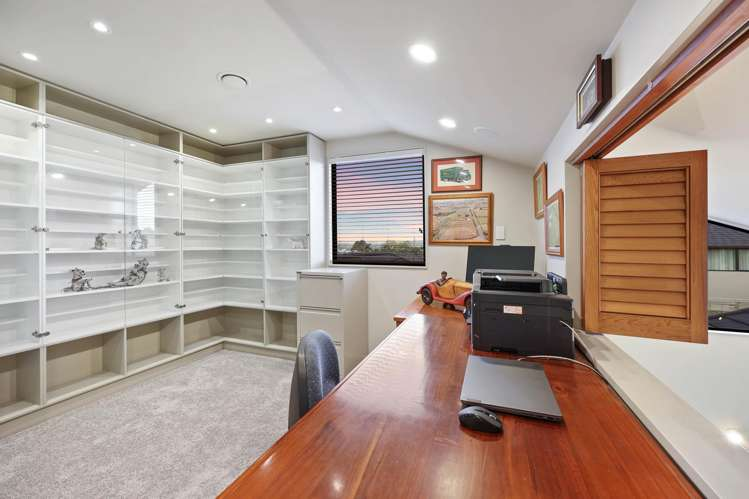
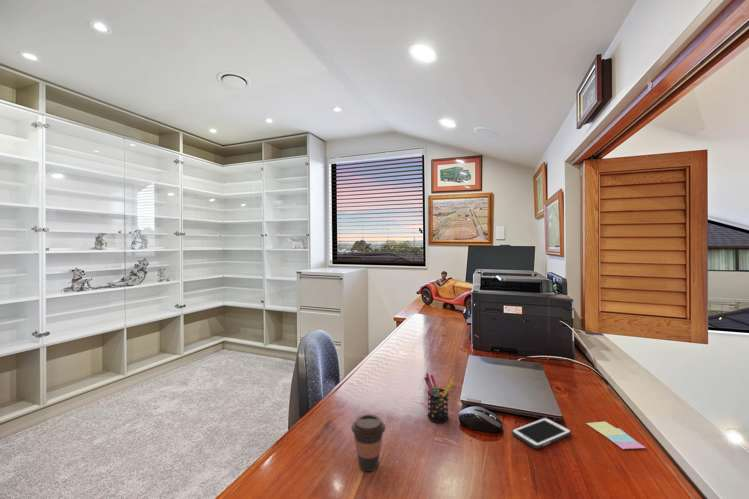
+ cell phone (541, 432)
+ sticky notes (614, 434)
+ coffee cup (368, 442)
+ pen holder (436, 396)
